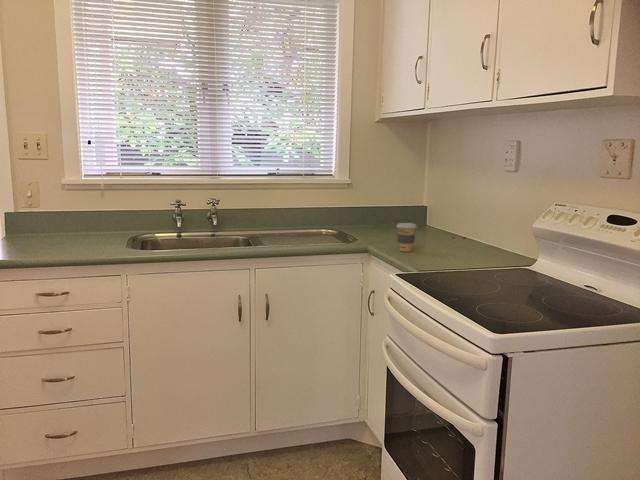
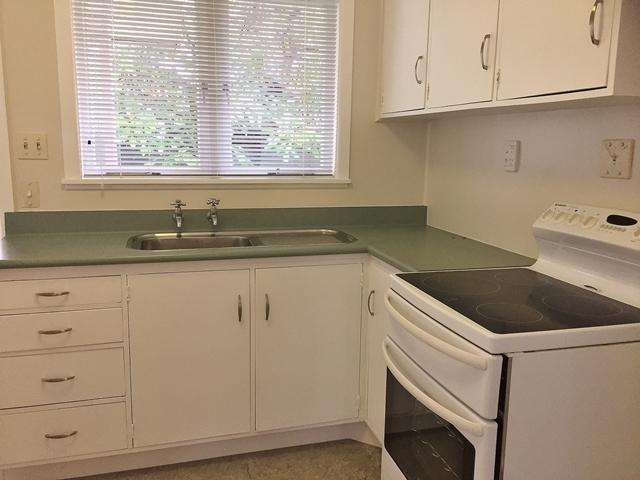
- coffee cup (406, 237)
